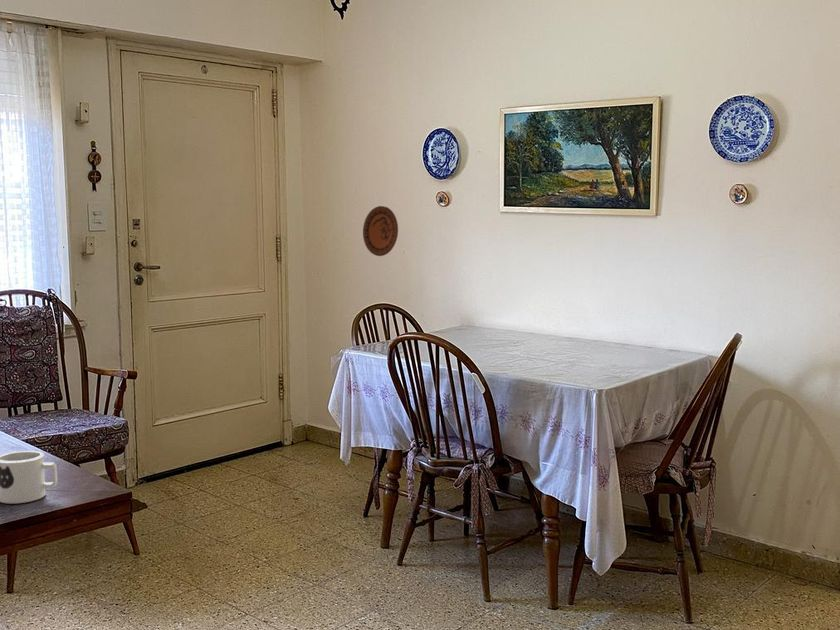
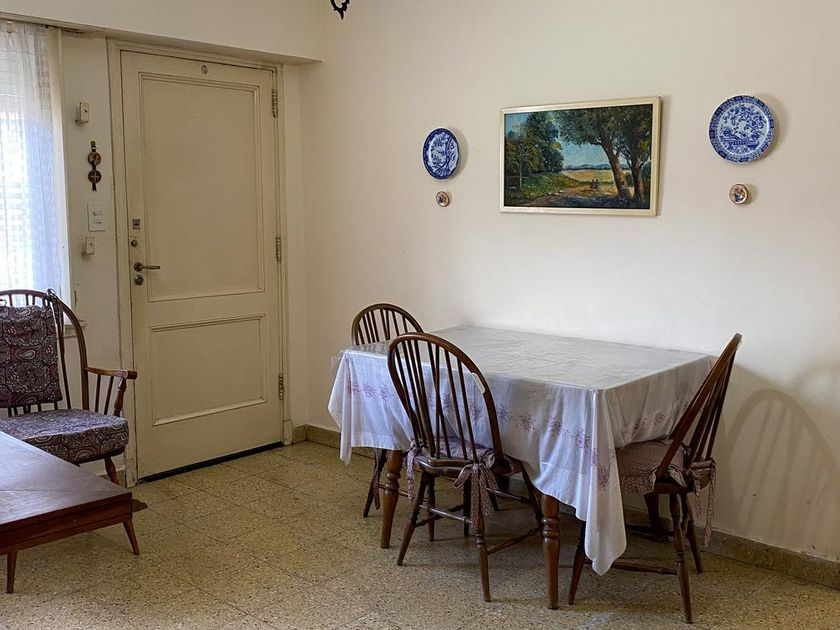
- decorative plate (380, 231)
- mug (26, 475)
